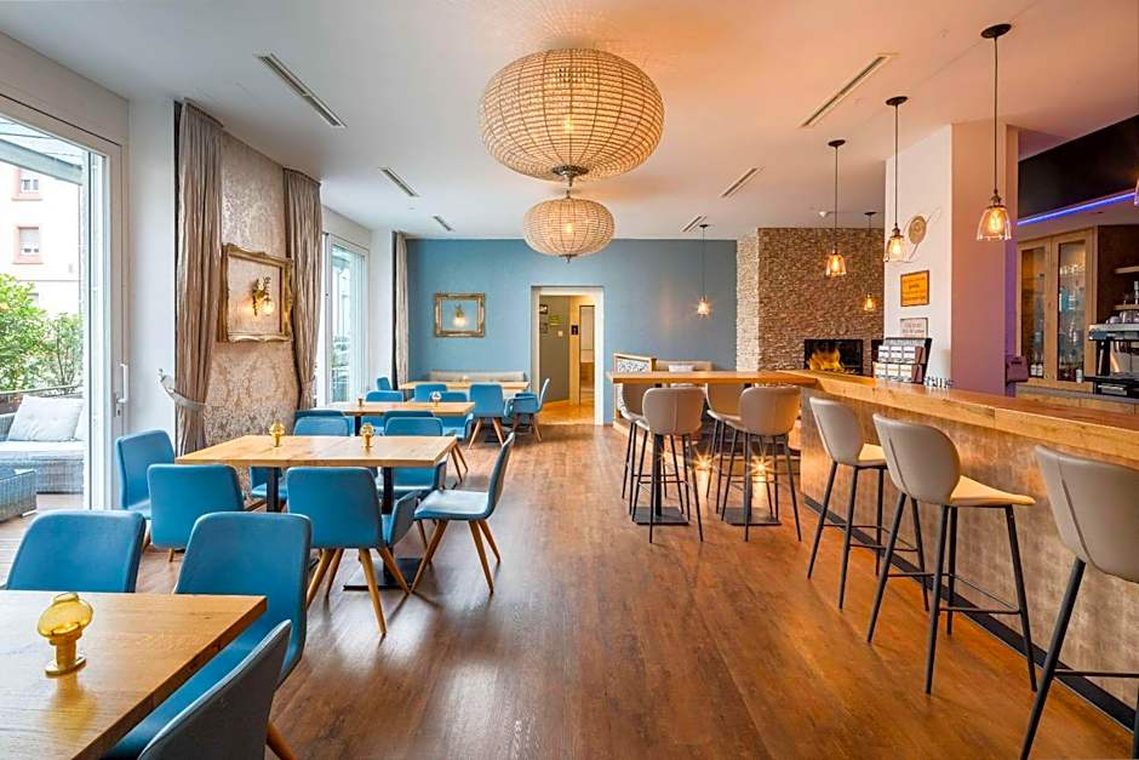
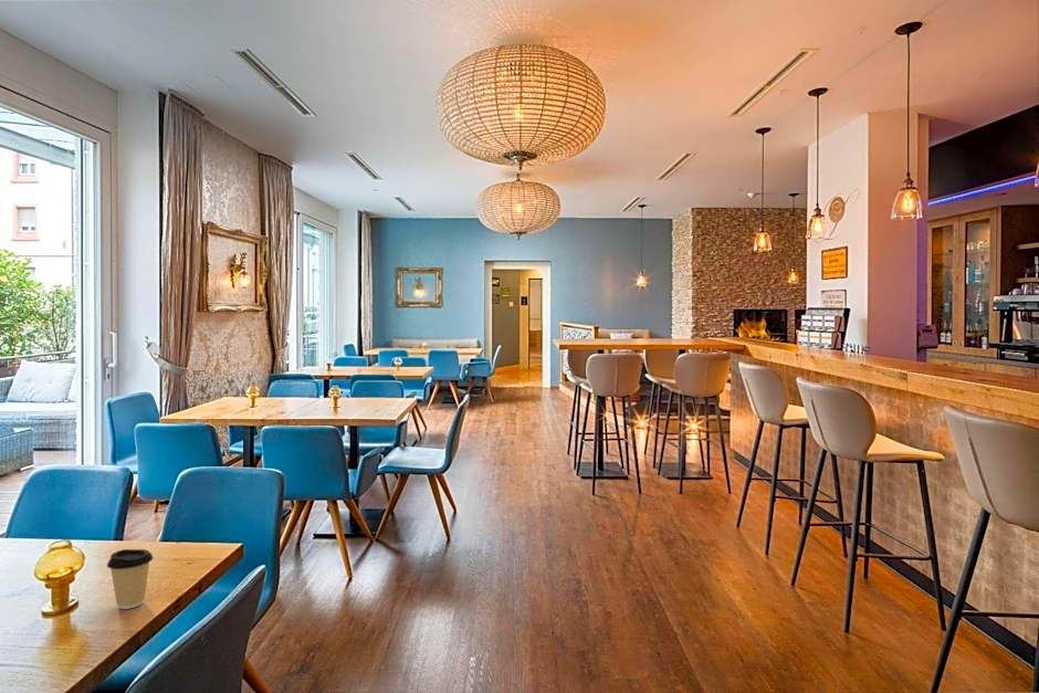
+ coffee cup (130, 578)
